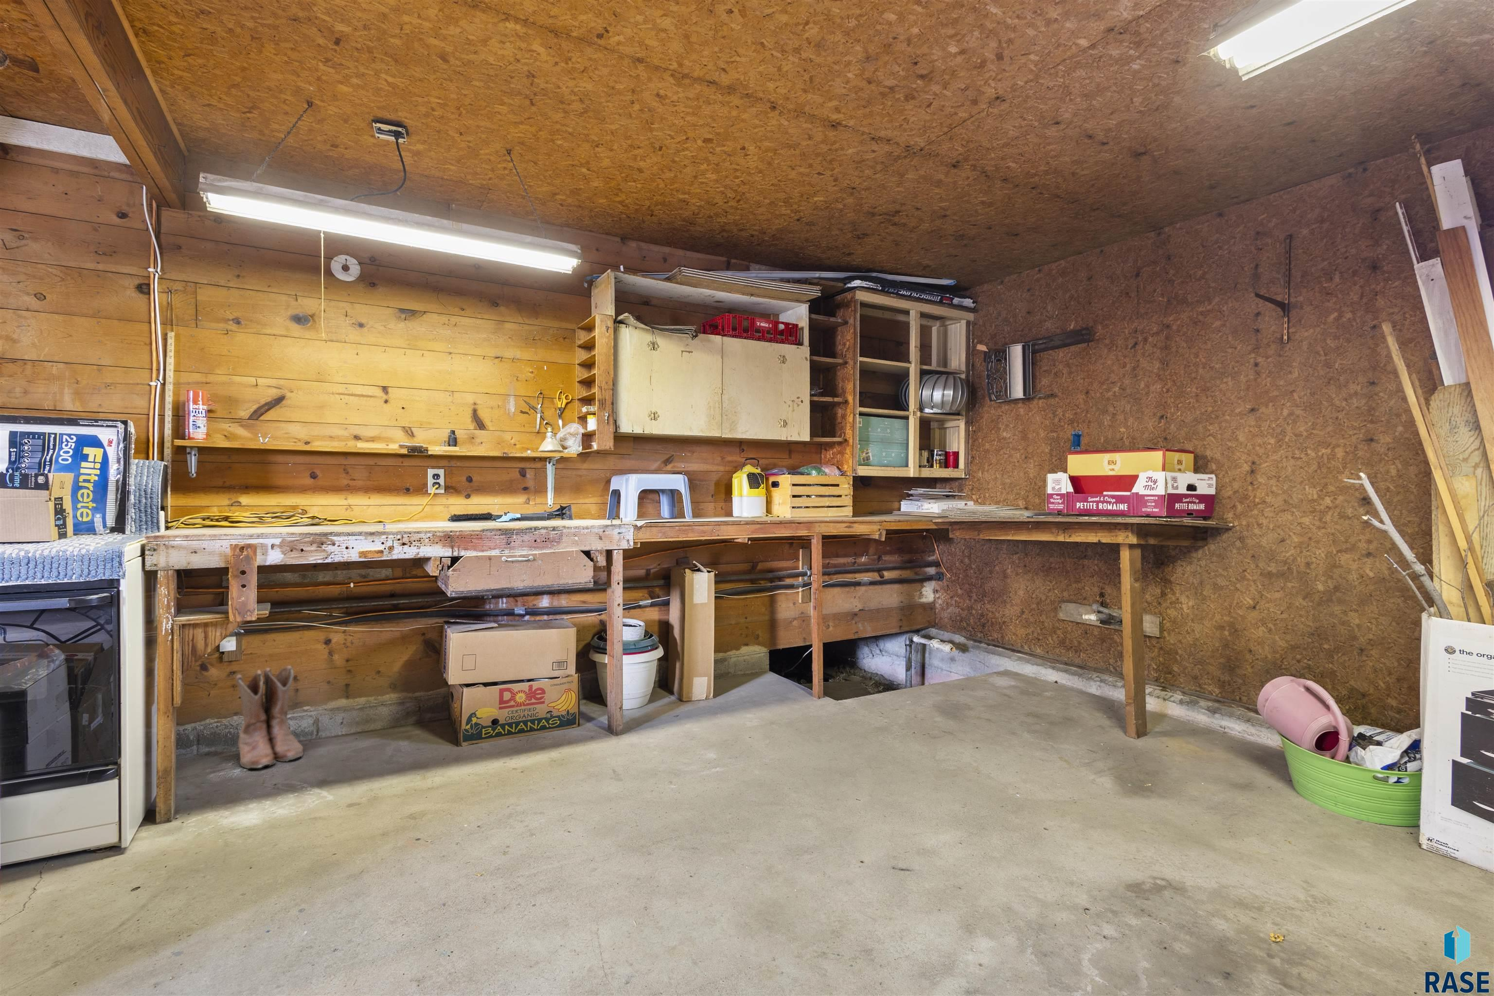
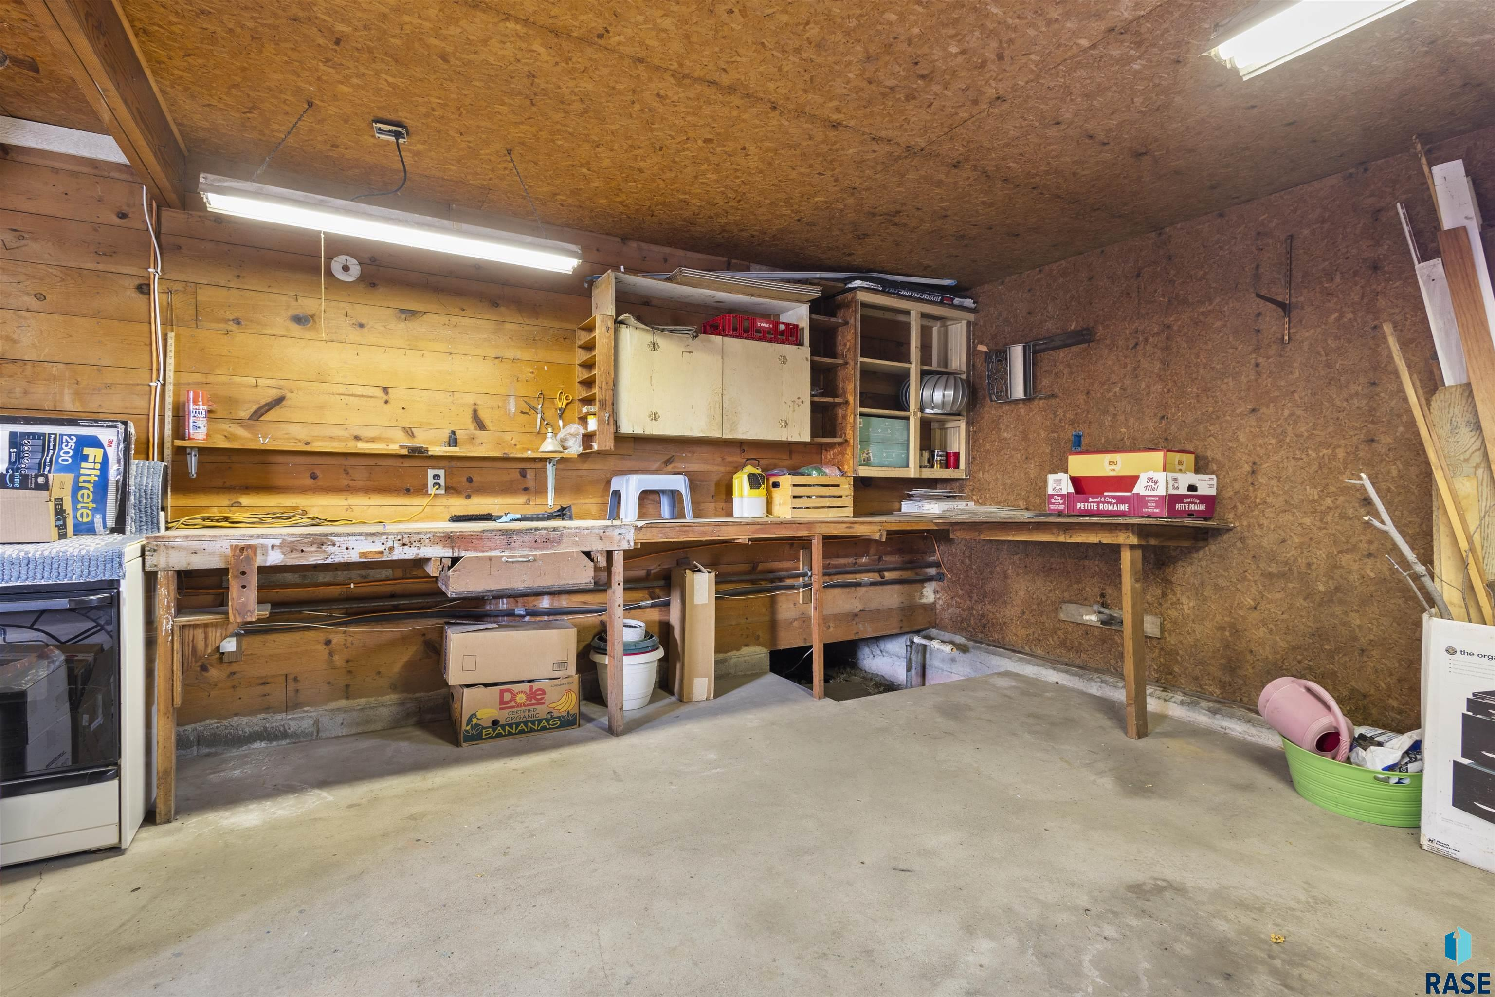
- boots (270, 713)
